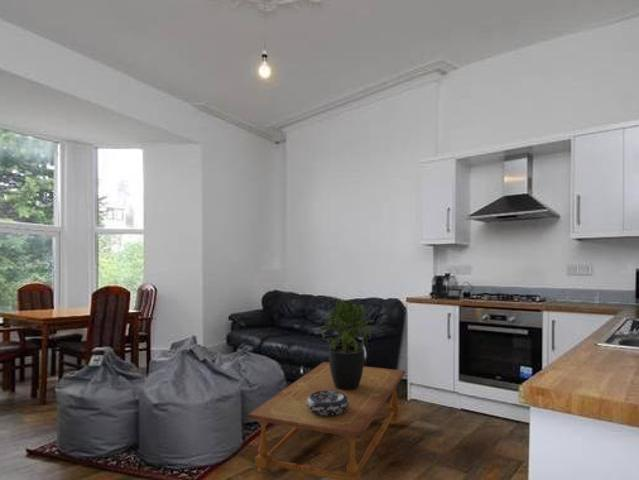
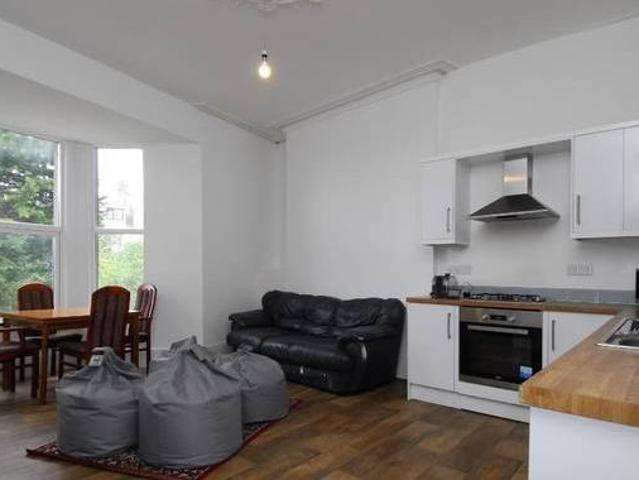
- coffee table (337, 416)
- decorative bowl (327, 402)
- potted plant (349, 341)
